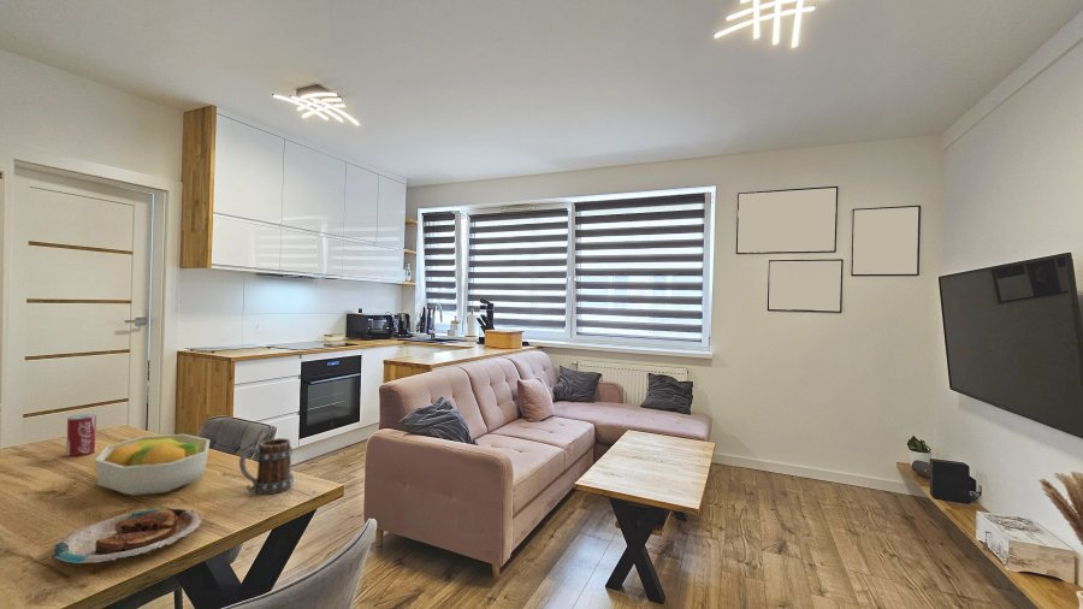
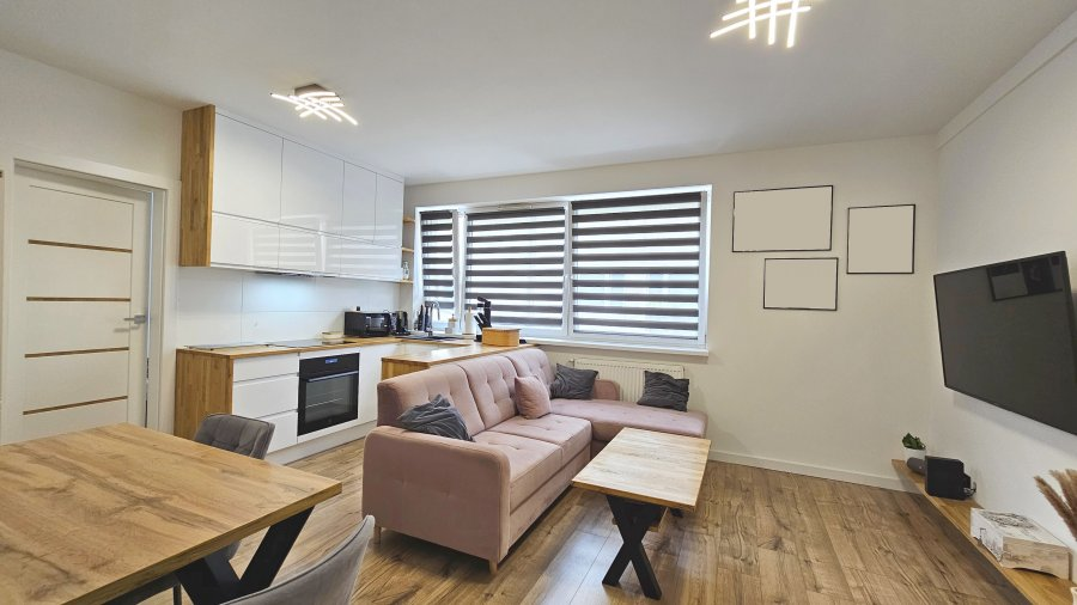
- beverage can (81, 434)
- mug (267, 466)
- plate (132, 532)
- fruit bowl (156, 457)
